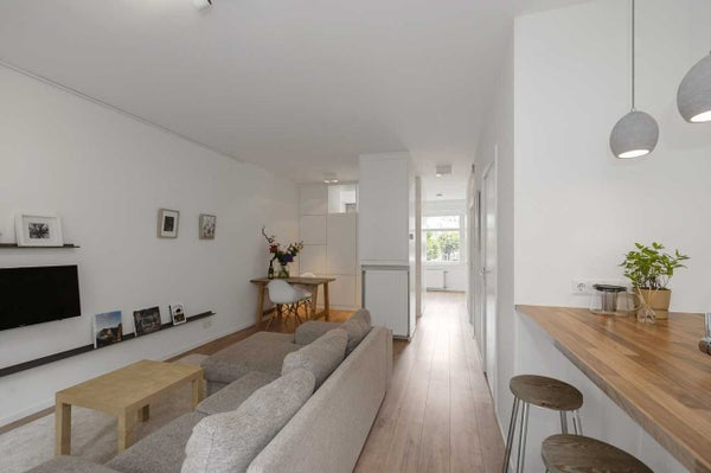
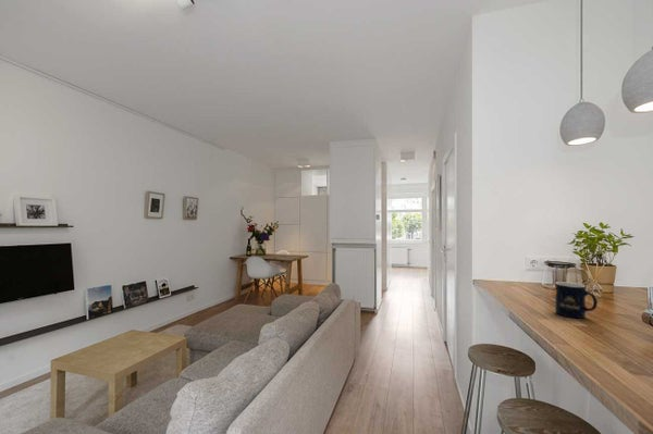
+ mug (575, 299)
